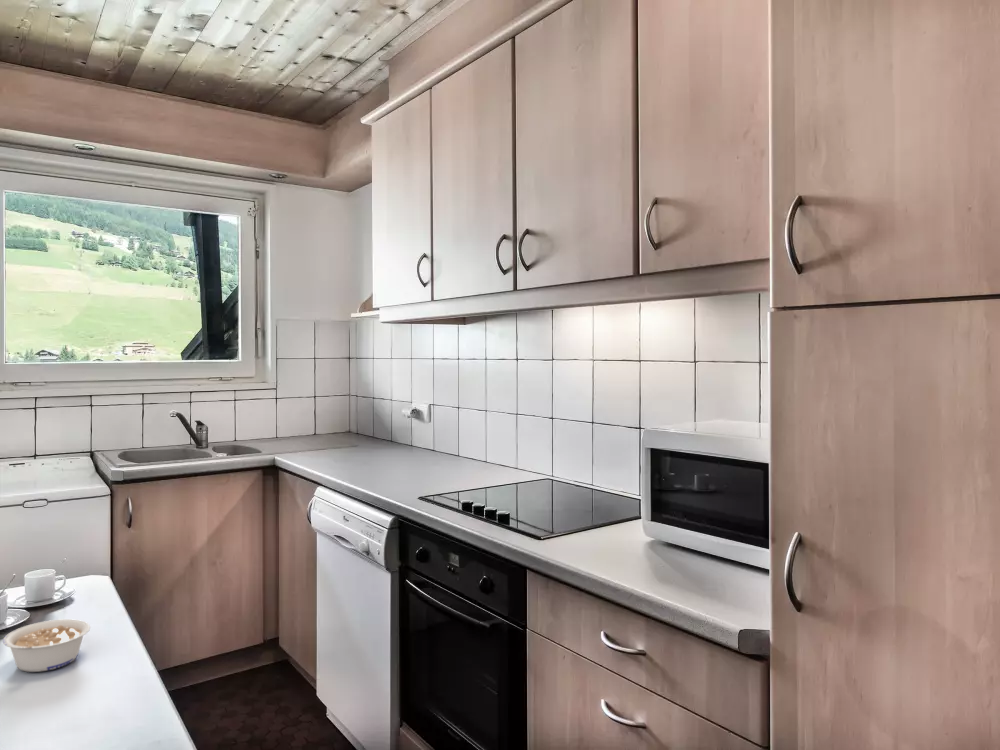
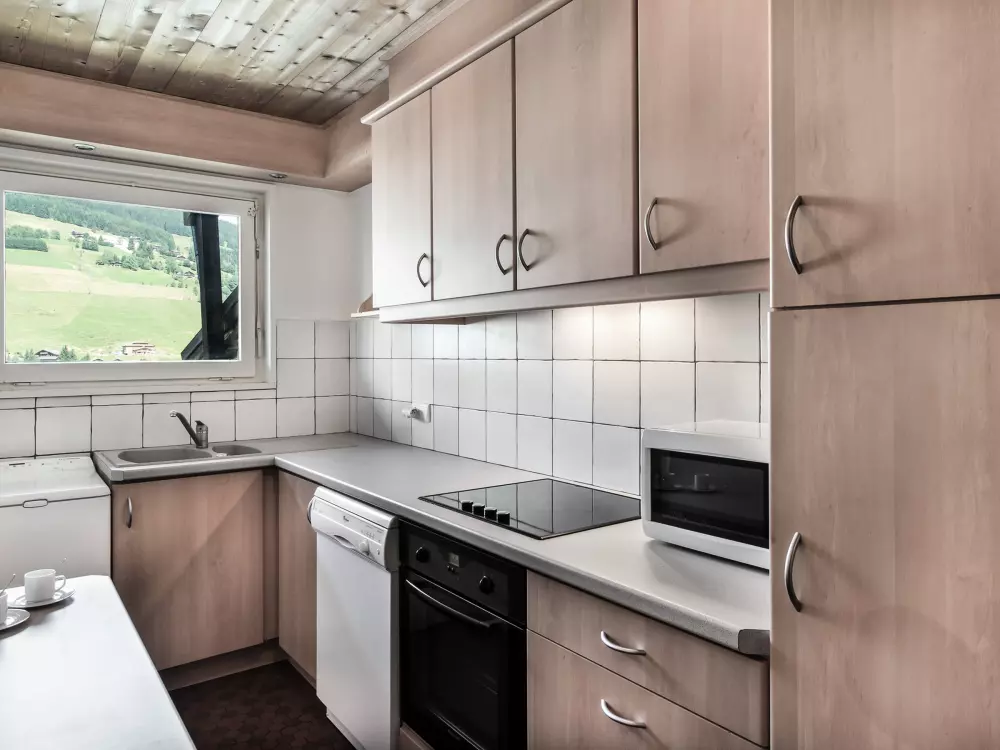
- legume (48, 644)
